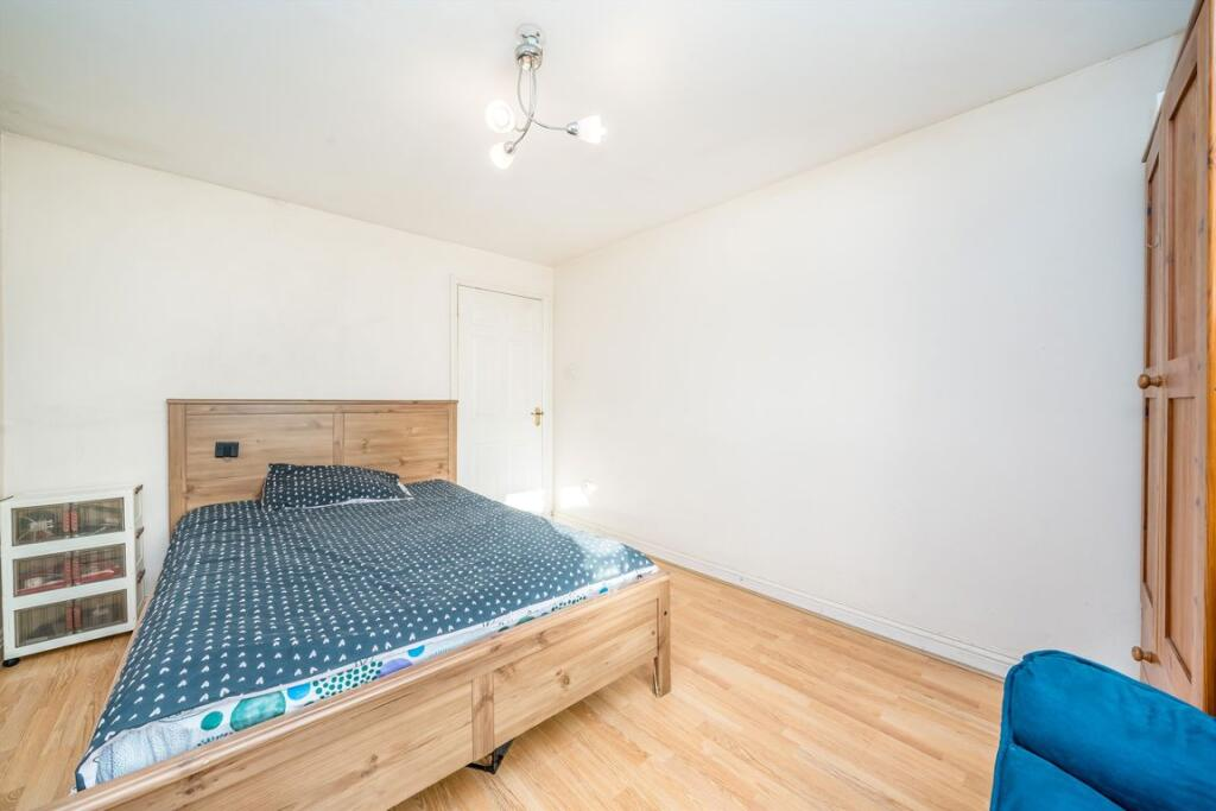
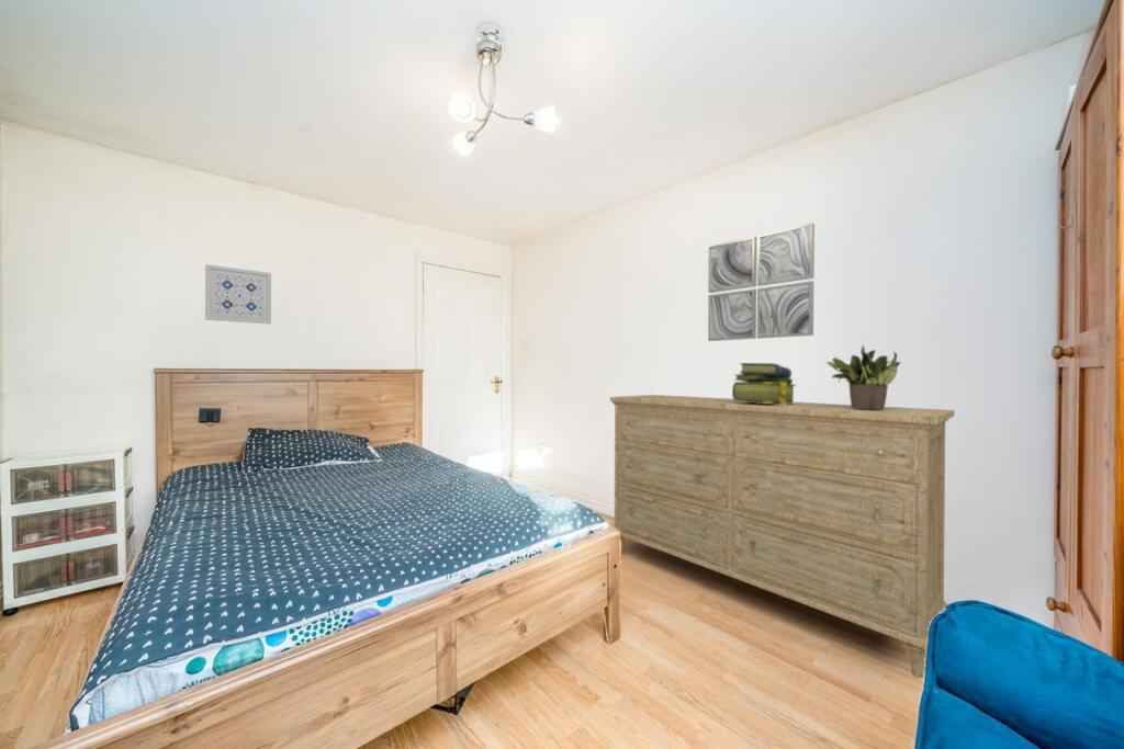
+ wall art (239, 295)
+ wall art (757, 288)
+ stack of books (763, 383)
+ potted plant (859, 376)
+ dresser (748, 495)
